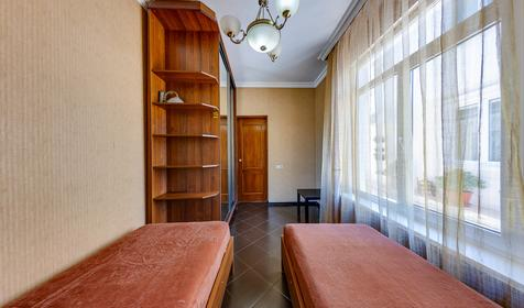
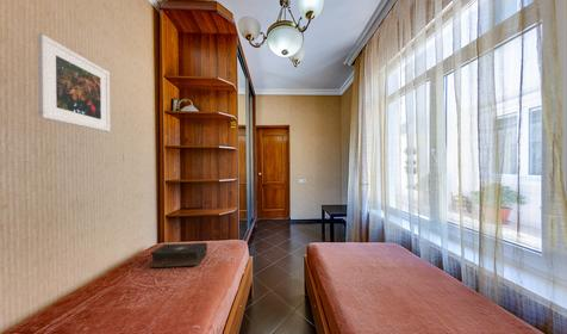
+ book (180, 253)
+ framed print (80, 91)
